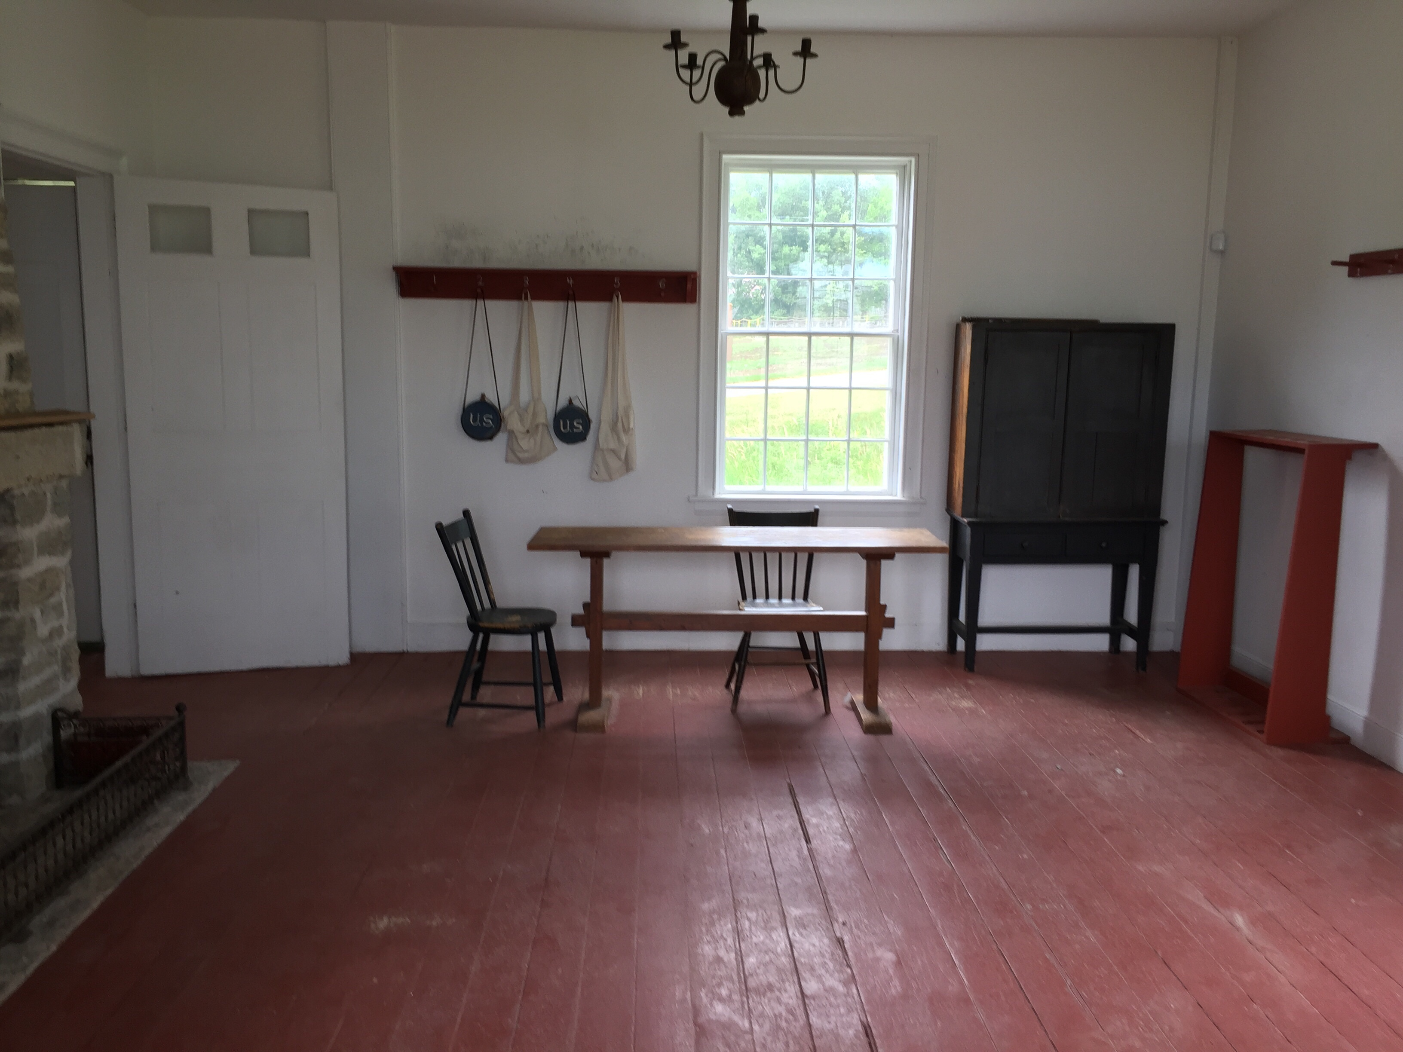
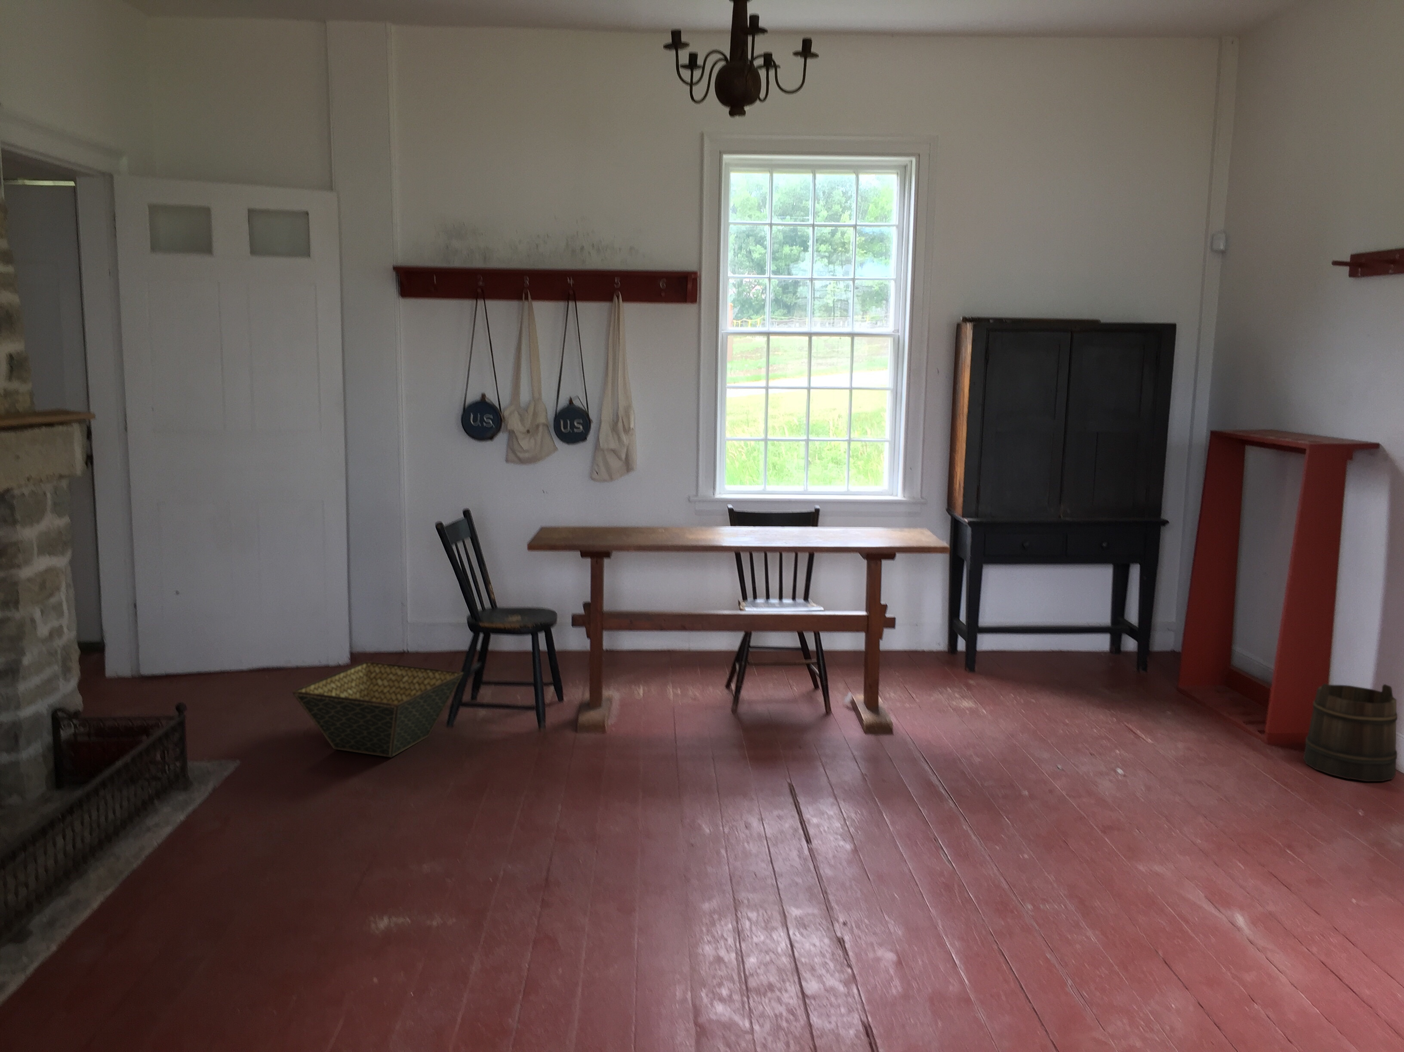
+ basket (381, 712)
+ bucket (1353, 726)
